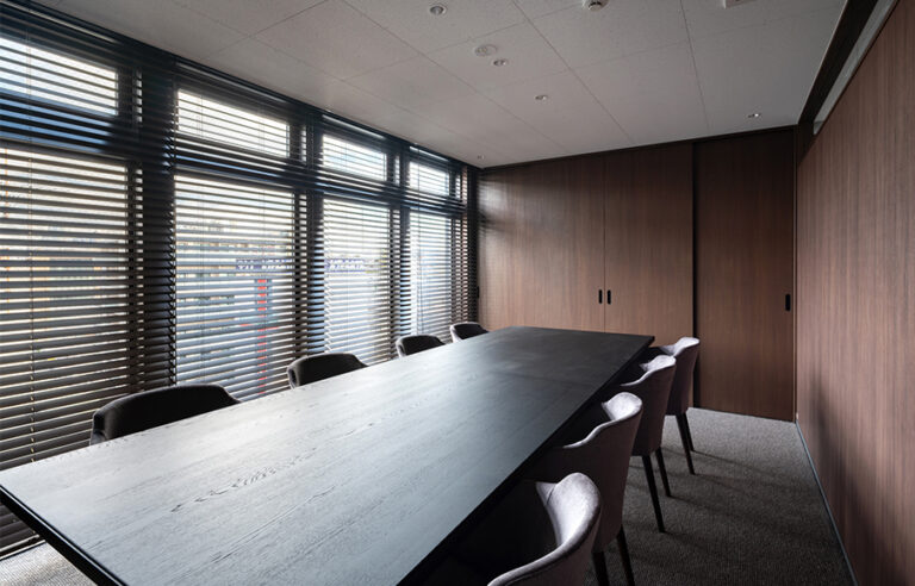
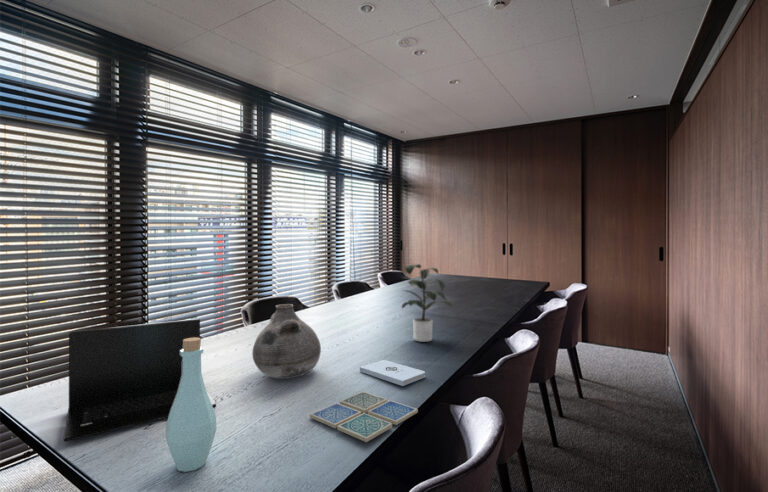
+ vase (287, 339)
+ laptop (143, 369)
+ notepad (392, 371)
+ bottle (191, 401)
+ drink coaster (364, 413)
+ potted plant (429, 303)
